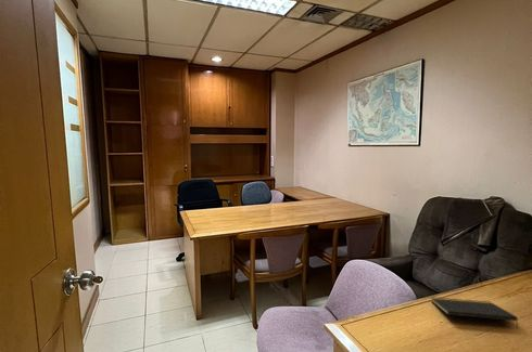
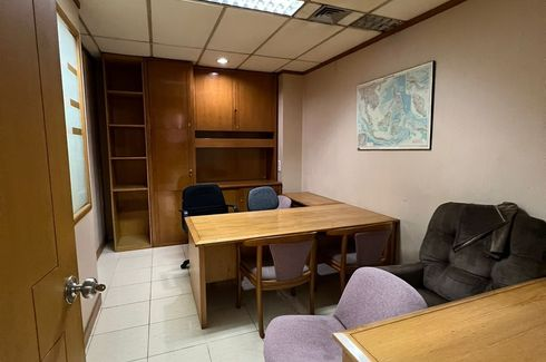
- notepad (469, 308)
